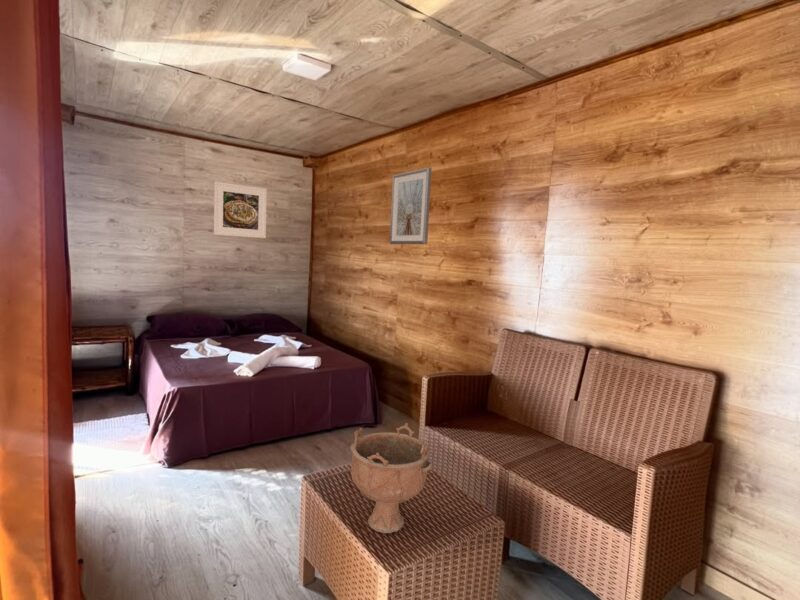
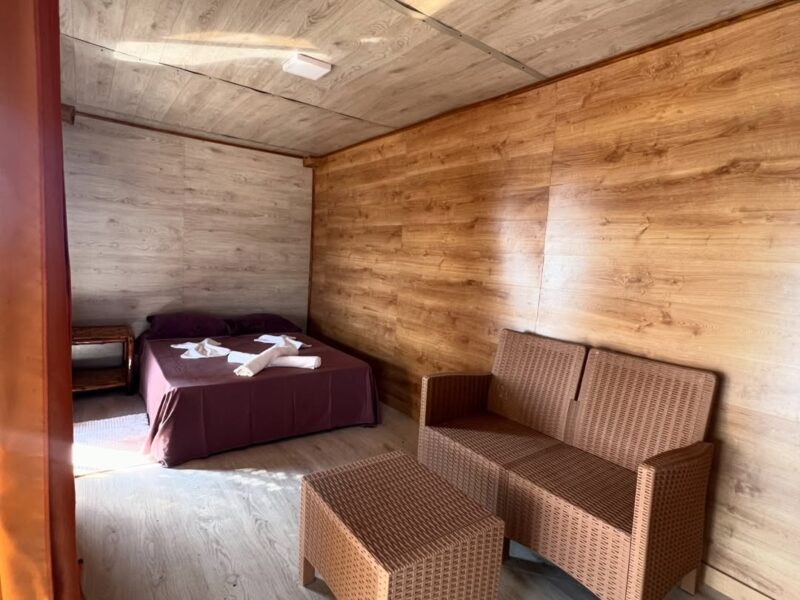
- picture frame (409, 208)
- decorative bowl (388, 480)
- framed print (241, 211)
